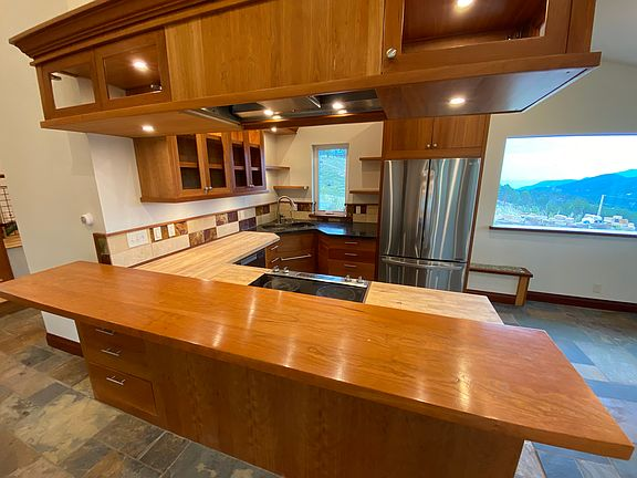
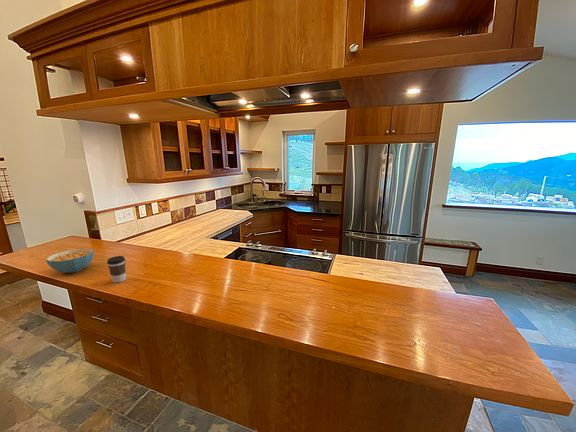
+ coffee cup (117, 269)
+ cereal bowl (72, 262)
